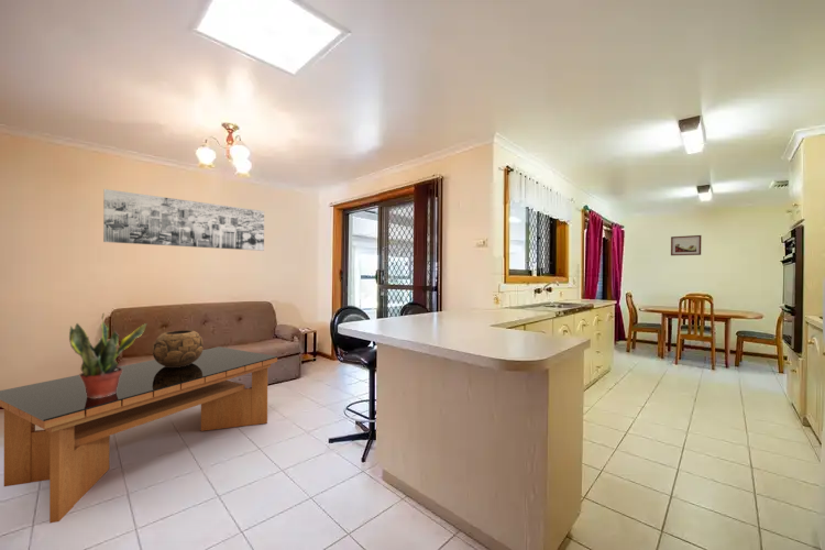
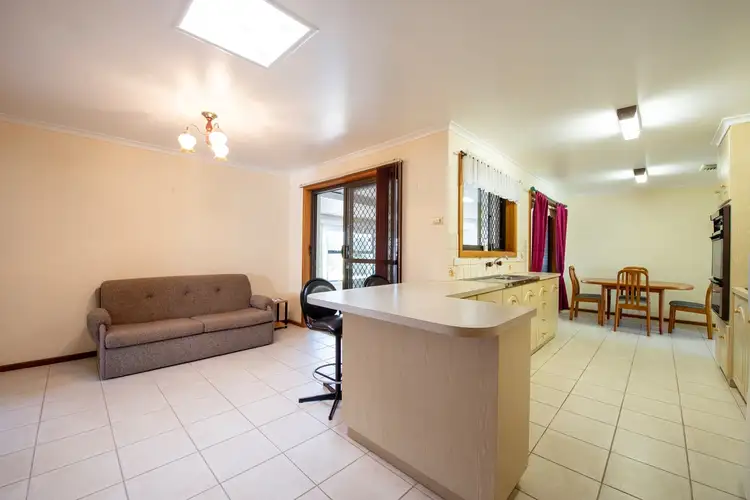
- decorative bowl (178, 348)
- wall art (685, 245)
- coffee table (160, 409)
- potted plant (108, 351)
- wall art (195, 224)
